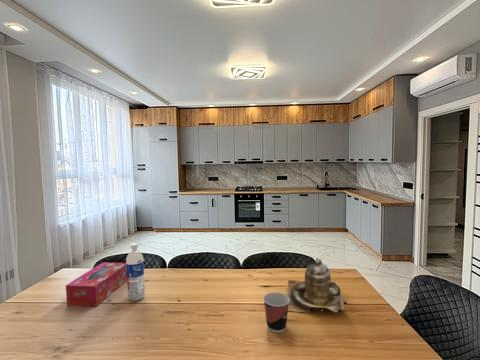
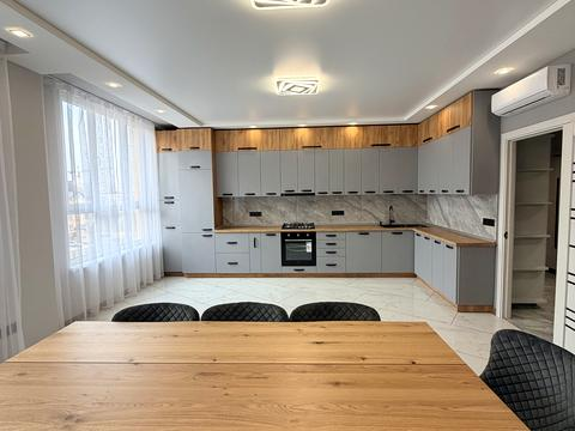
- cup (276, 312)
- water bottle (135, 271)
- tissue box (99, 282)
- teapot (313, 278)
